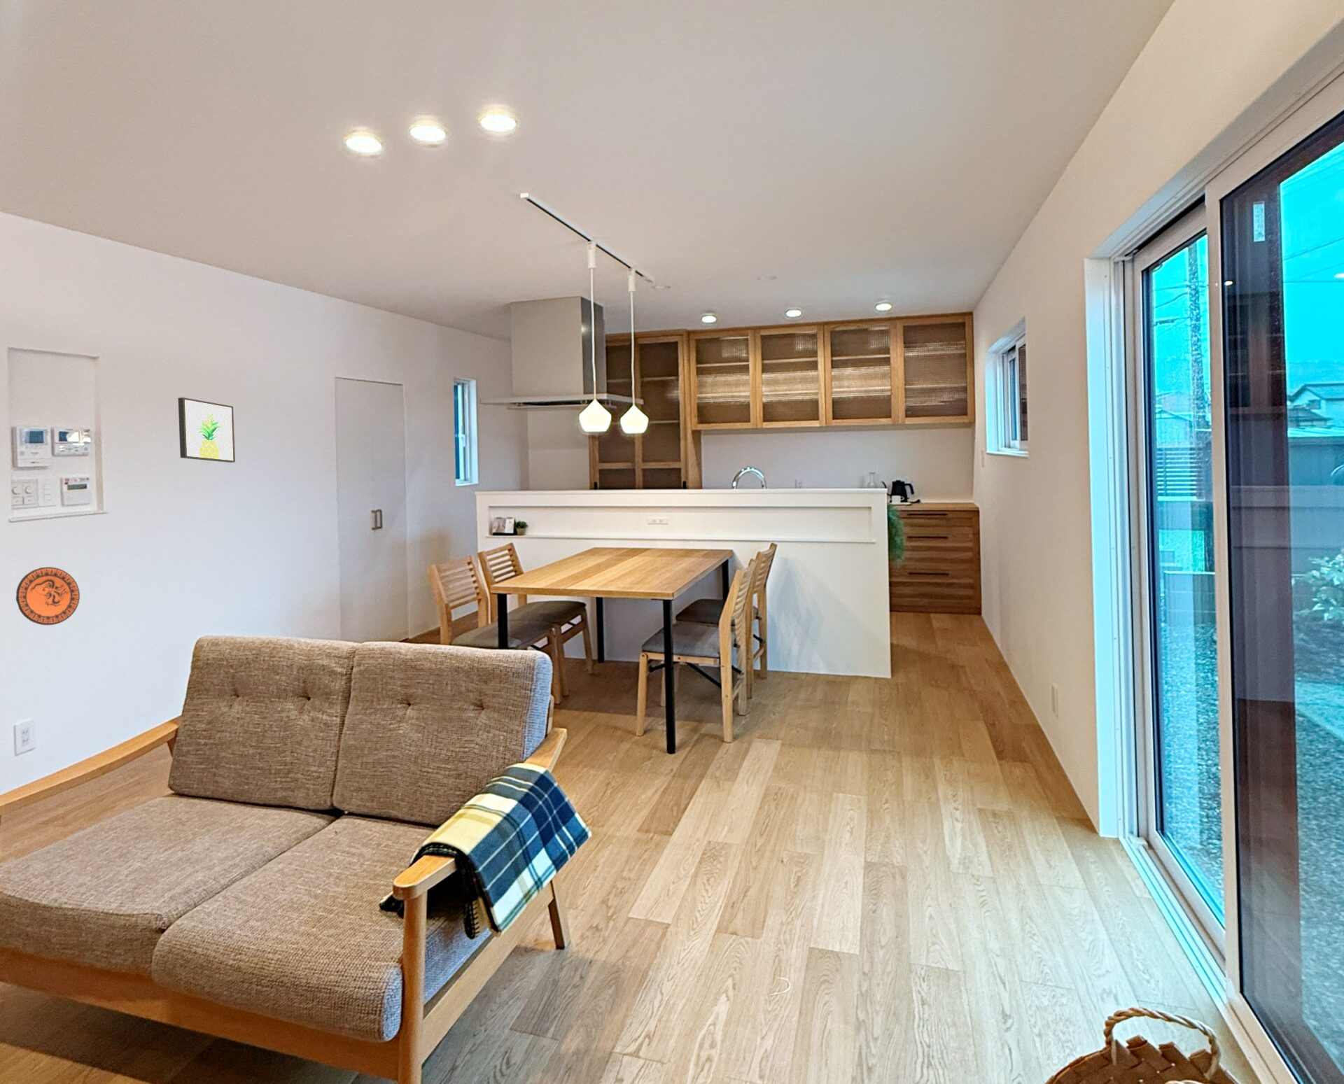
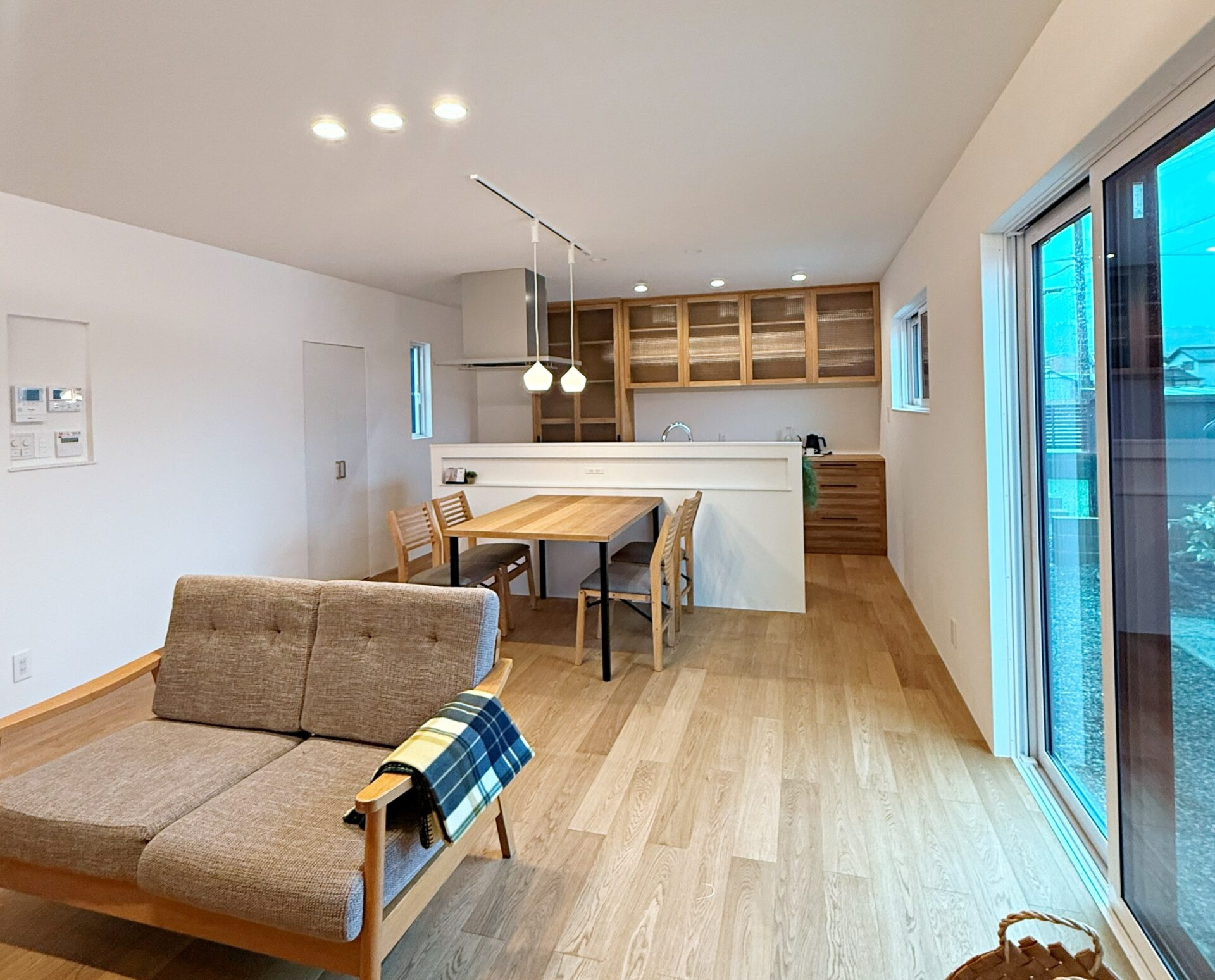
- wall art (207, 431)
- decorative plate (48, 595)
